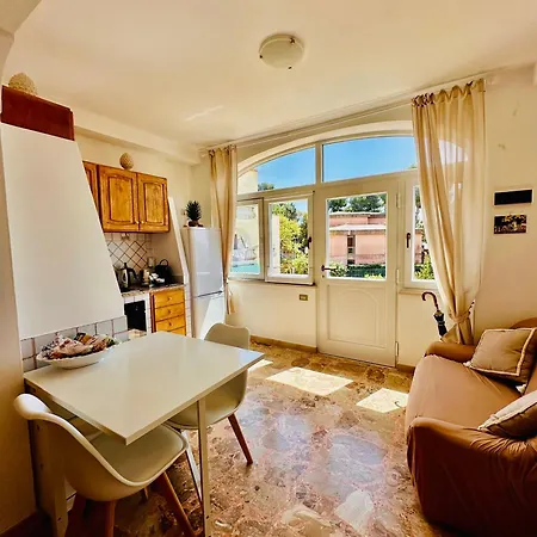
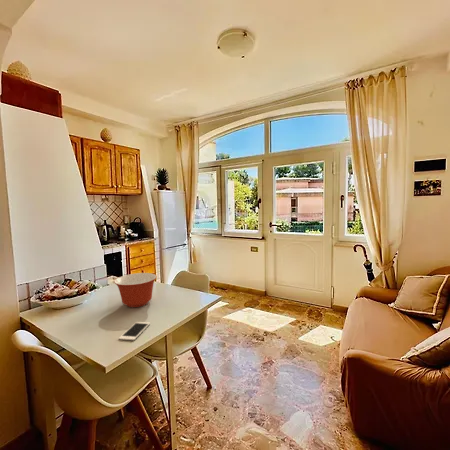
+ cell phone (135, 330)
+ mixing bowl (136, 290)
